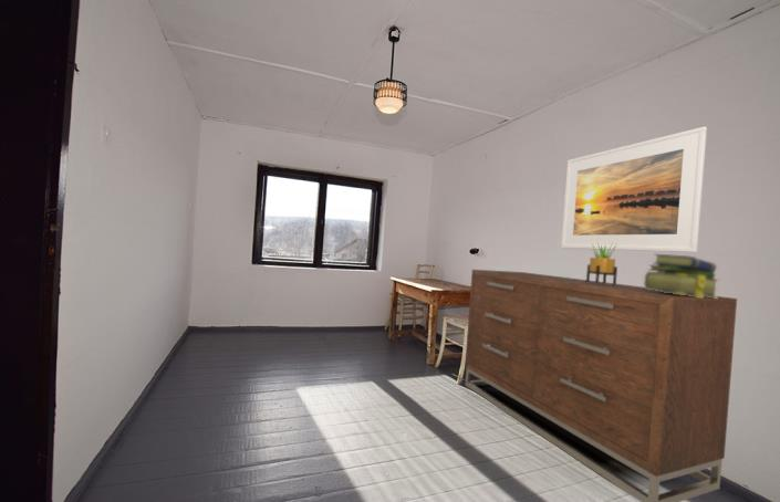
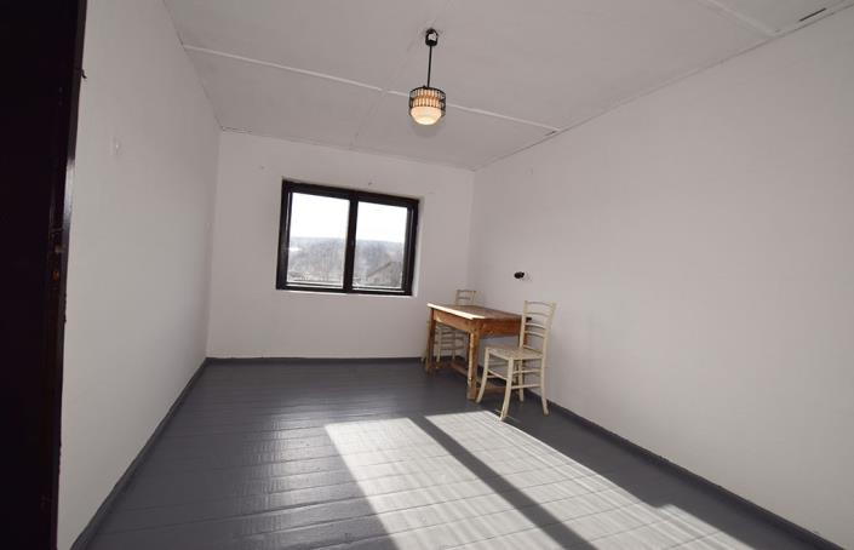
- stack of books (680, 274)
- potted plant (602, 261)
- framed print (621, 198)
- dresser (564, 352)
